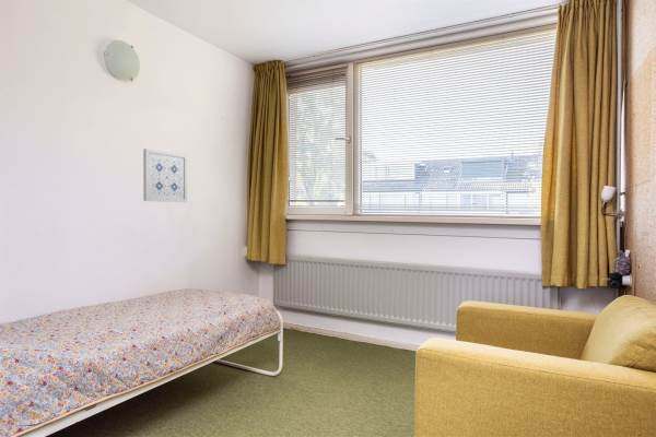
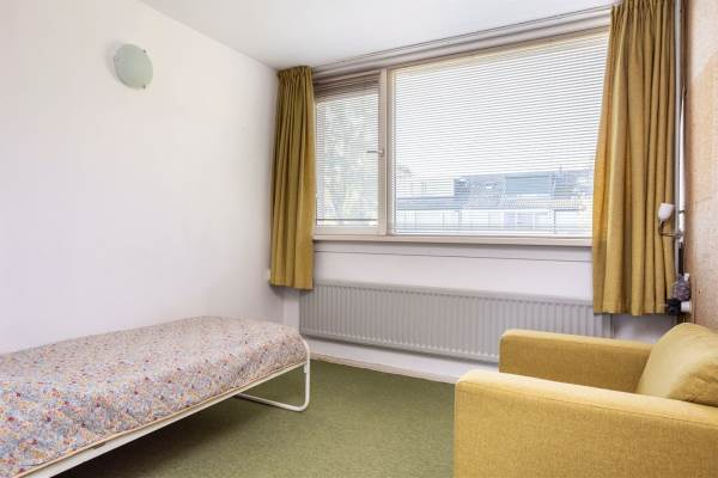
- wall art (166, 177)
